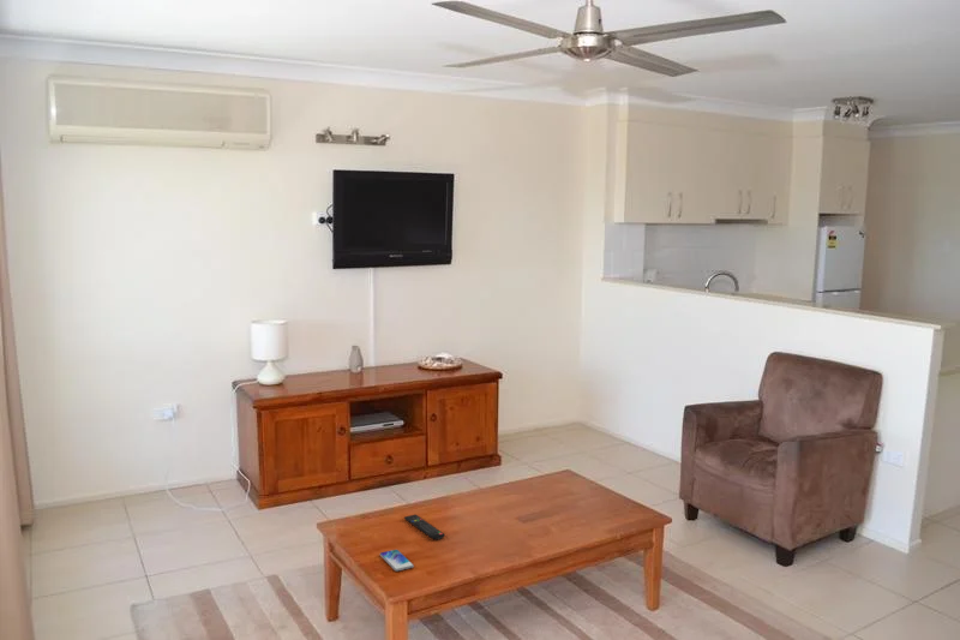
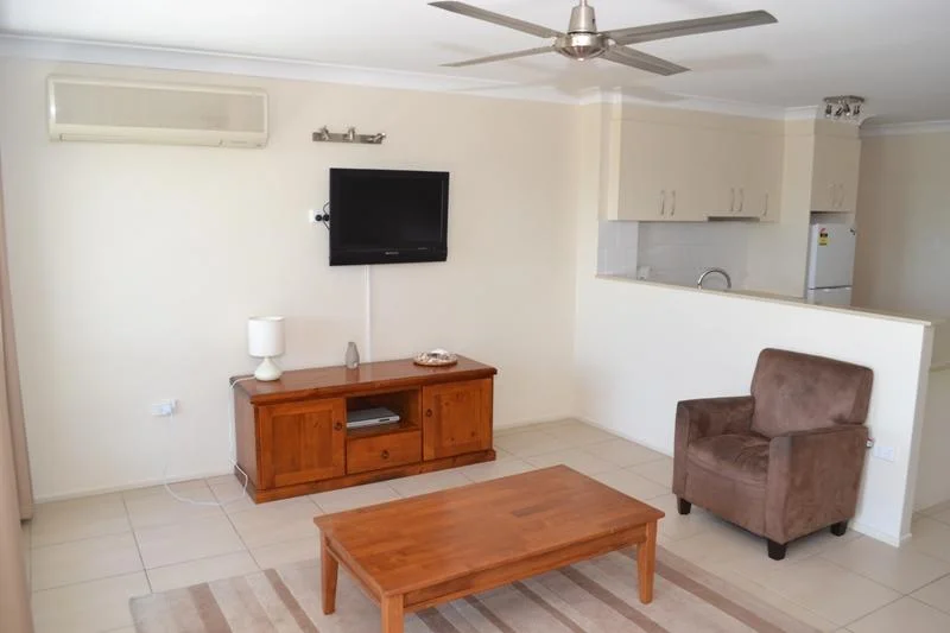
- remote control (424, 527)
- smartphone (396, 560)
